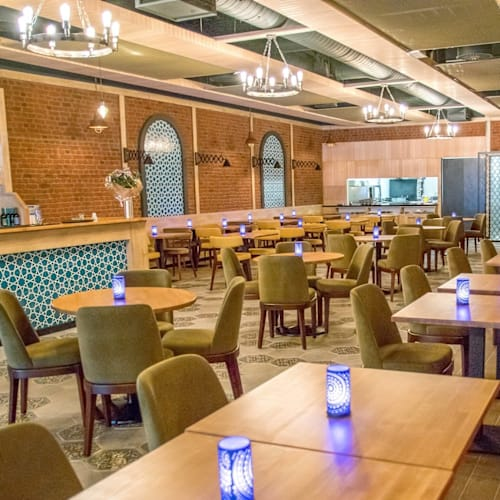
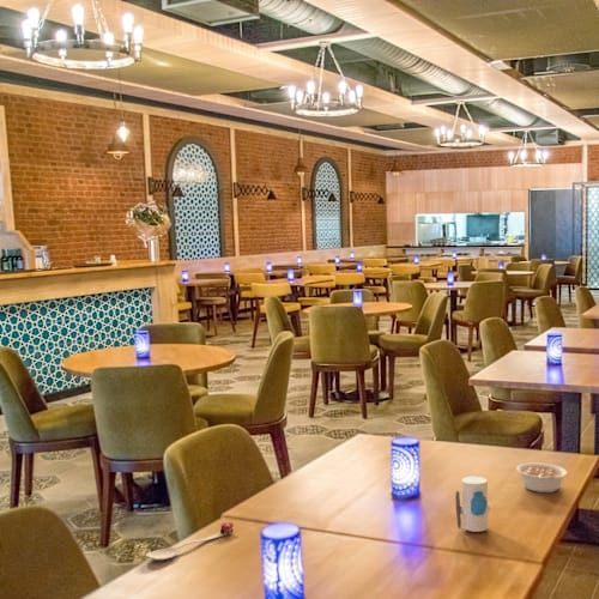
+ spoon (192, 541)
+ toy (474, 506)
+ legume (543, 477)
